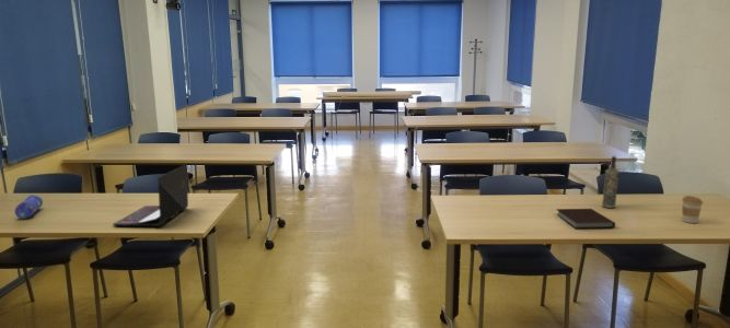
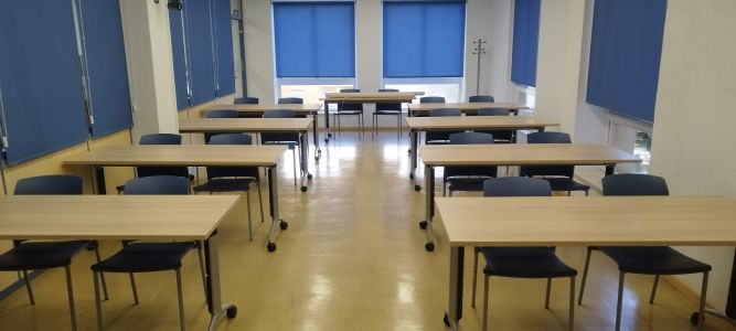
- bottle (611, 181)
- coffee cup (691, 209)
- laptop (159, 194)
- pencil case (28, 206)
- notebook (583, 218)
